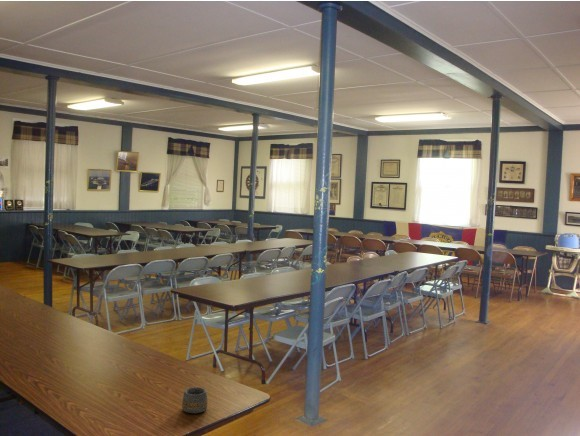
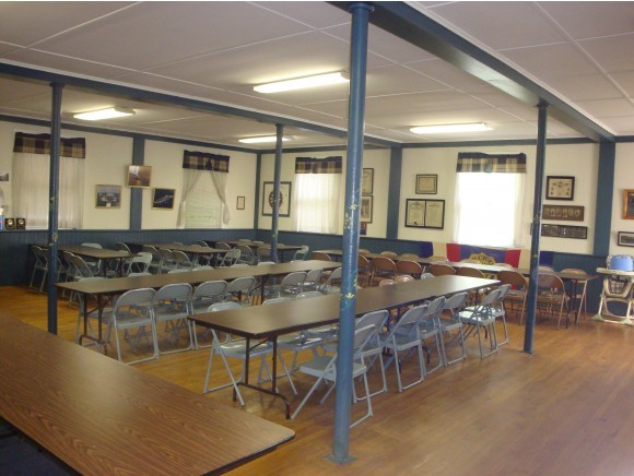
- mug (194, 398)
